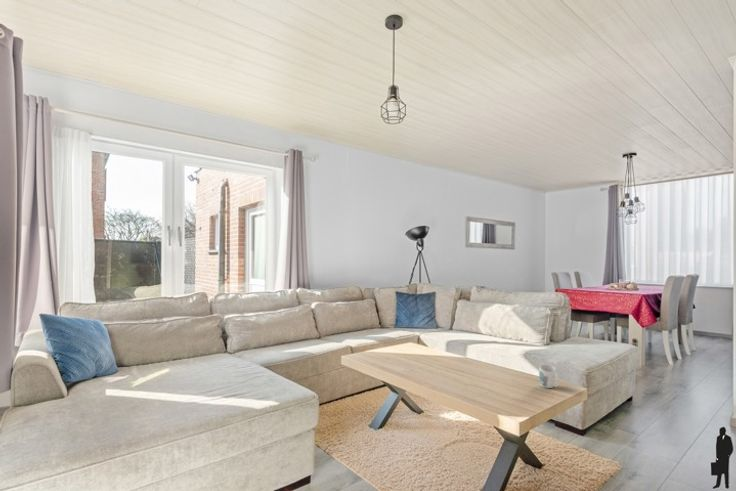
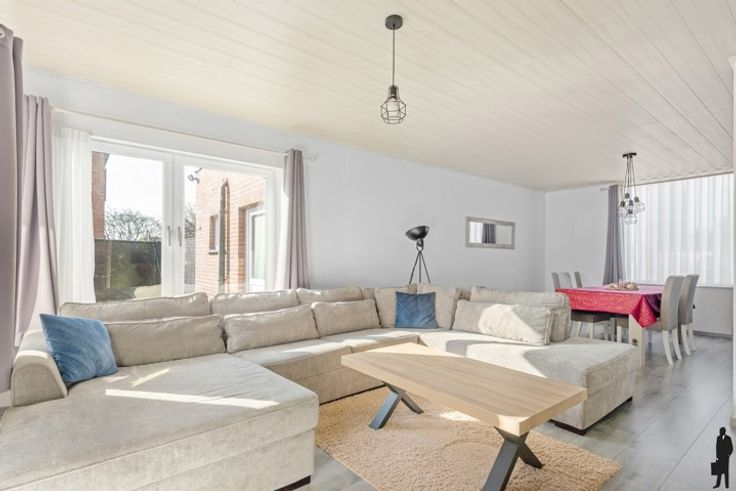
- mug (549, 376)
